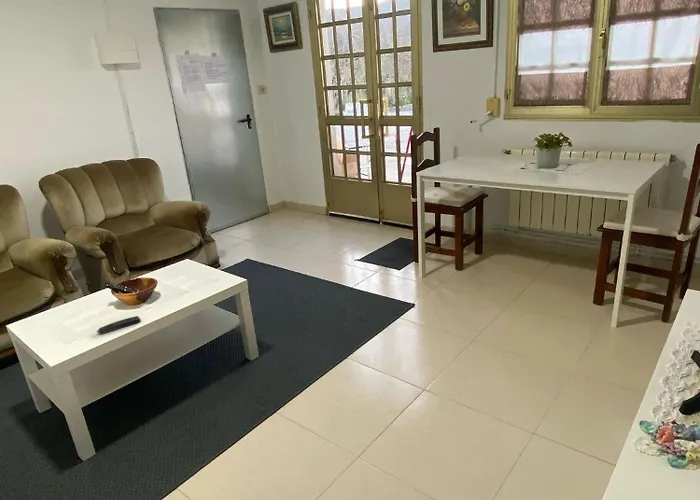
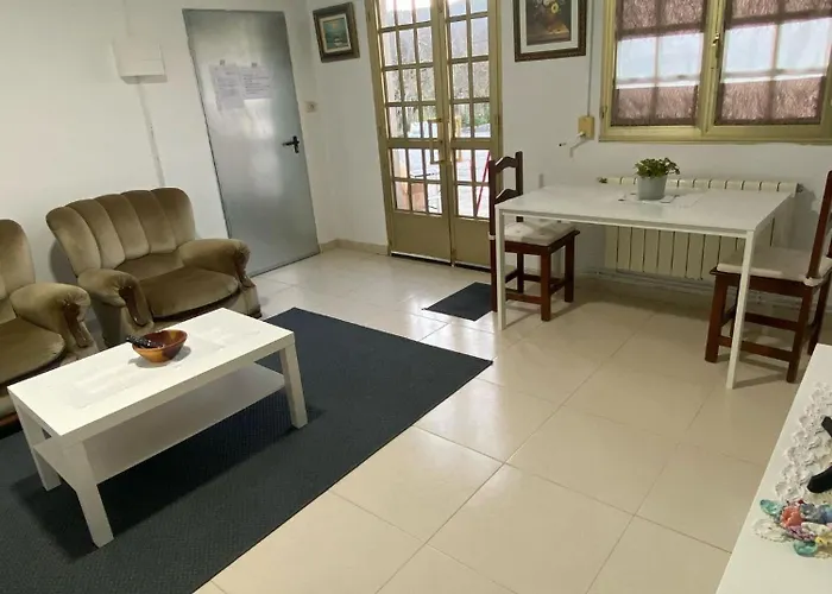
- remote control (118, 324)
